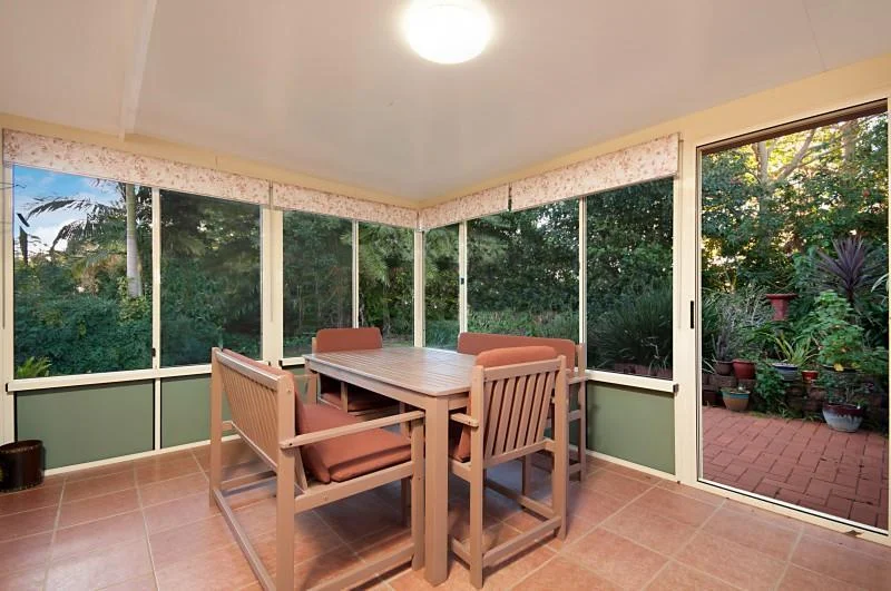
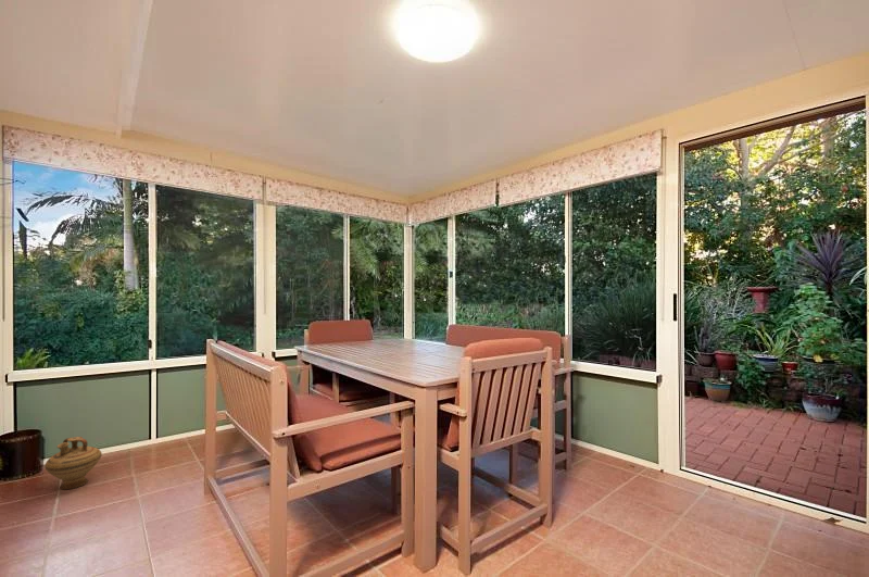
+ ceramic jug (74, 461)
